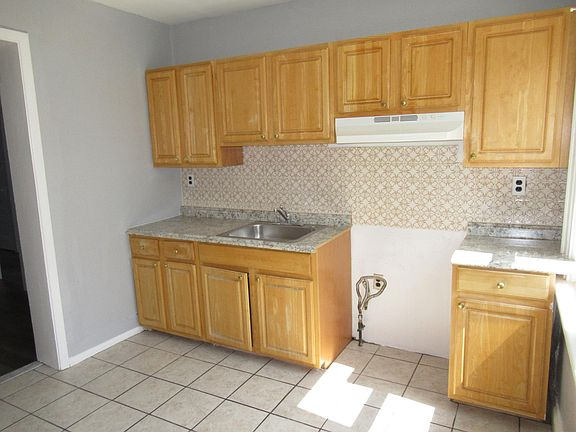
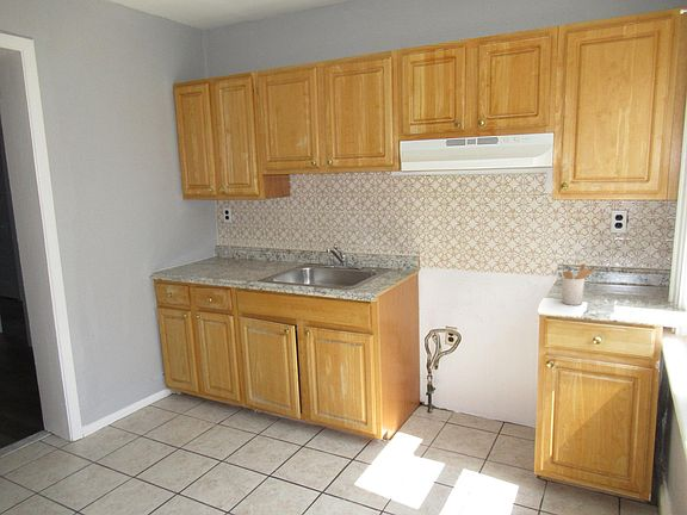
+ utensil holder (577, 284)
